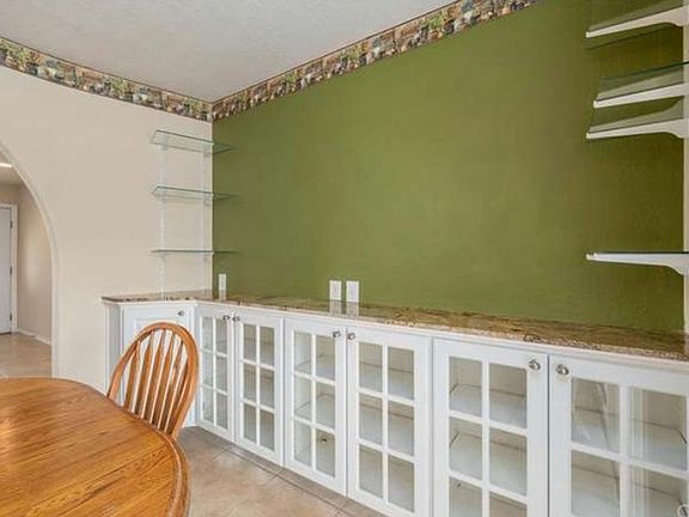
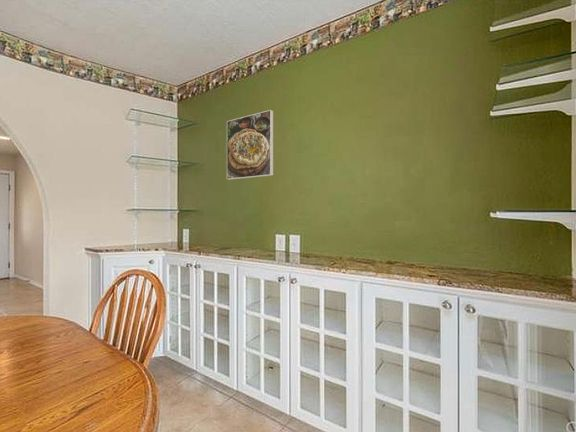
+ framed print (248, 146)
